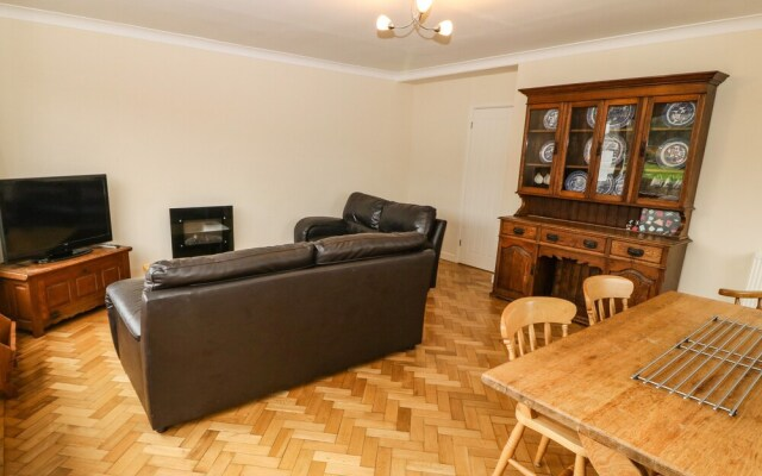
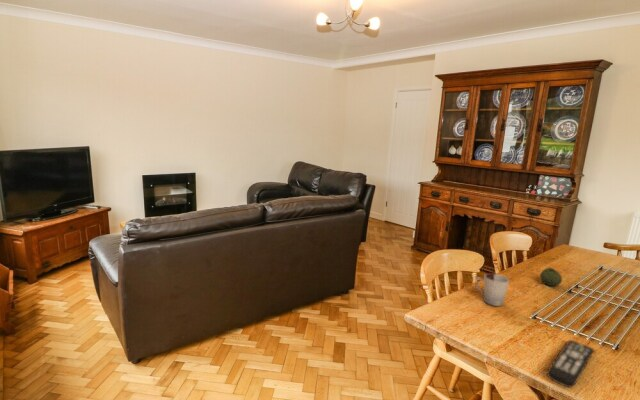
+ cup (490, 288)
+ fruit (551, 276)
+ remote control (571, 362)
